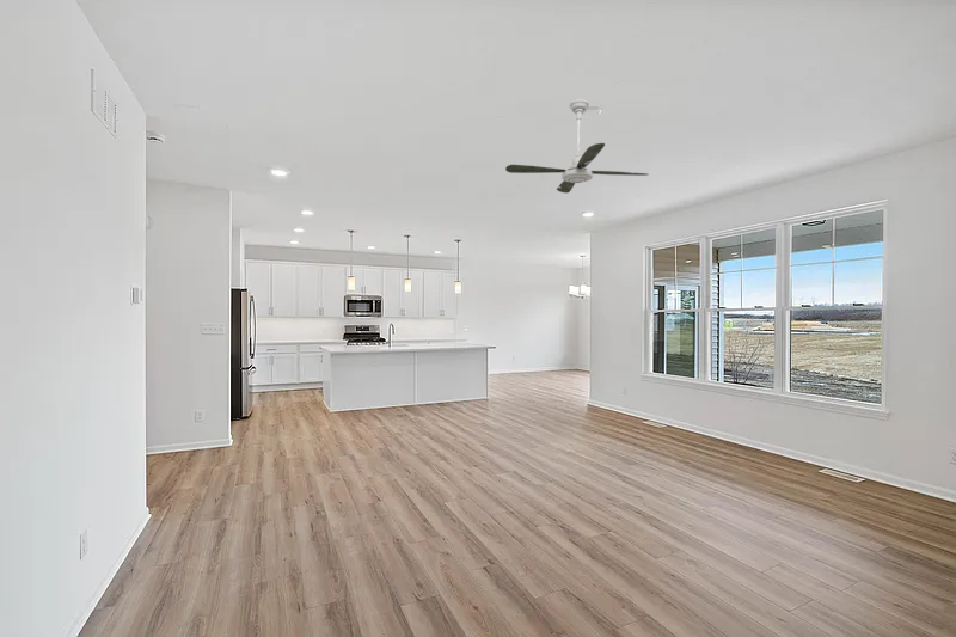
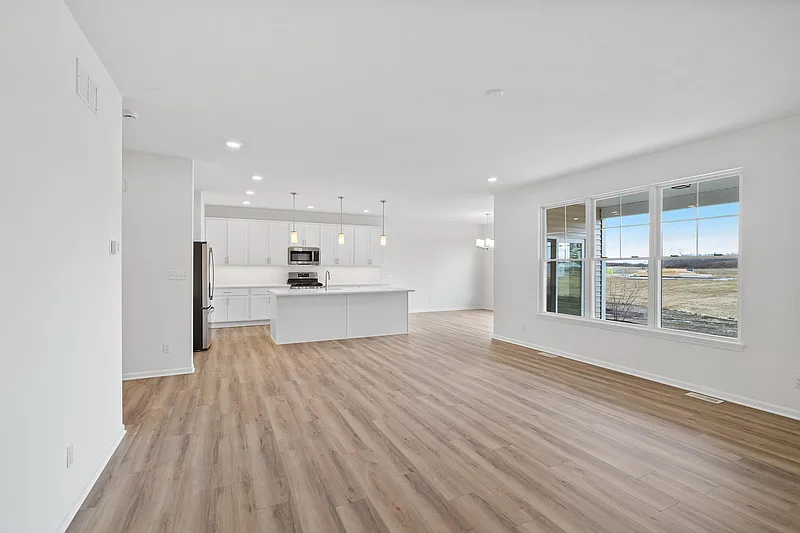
- ceiling fan (577, 141)
